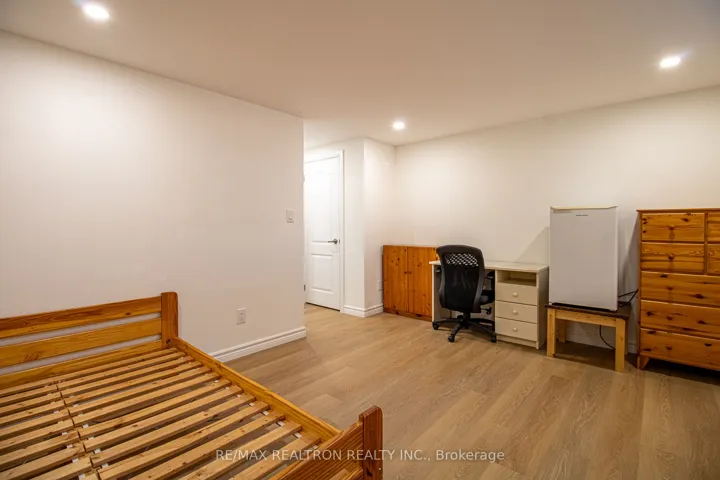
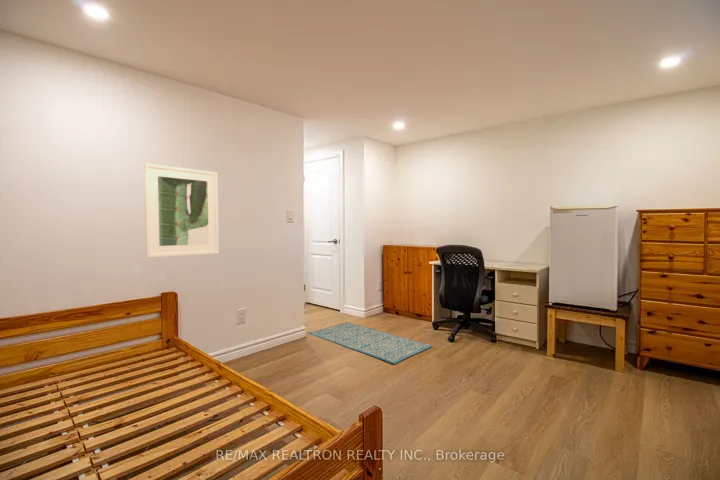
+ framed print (184, 212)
+ rug (366, 339)
